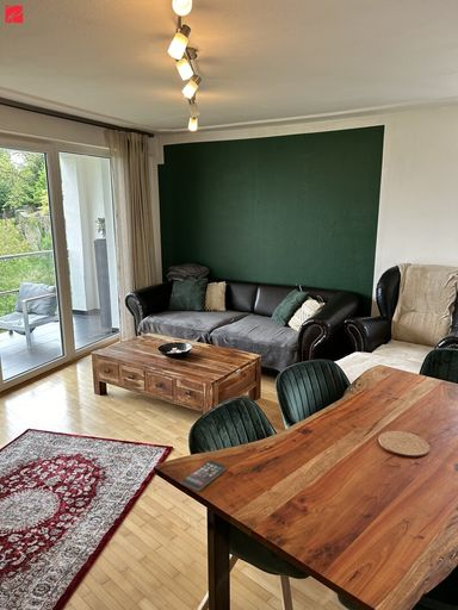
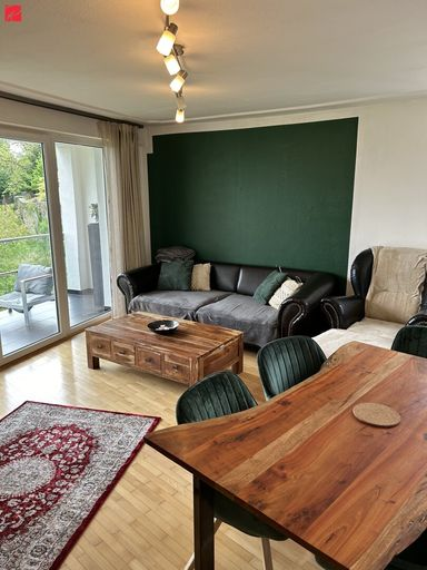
- smartphone (204, 474)
